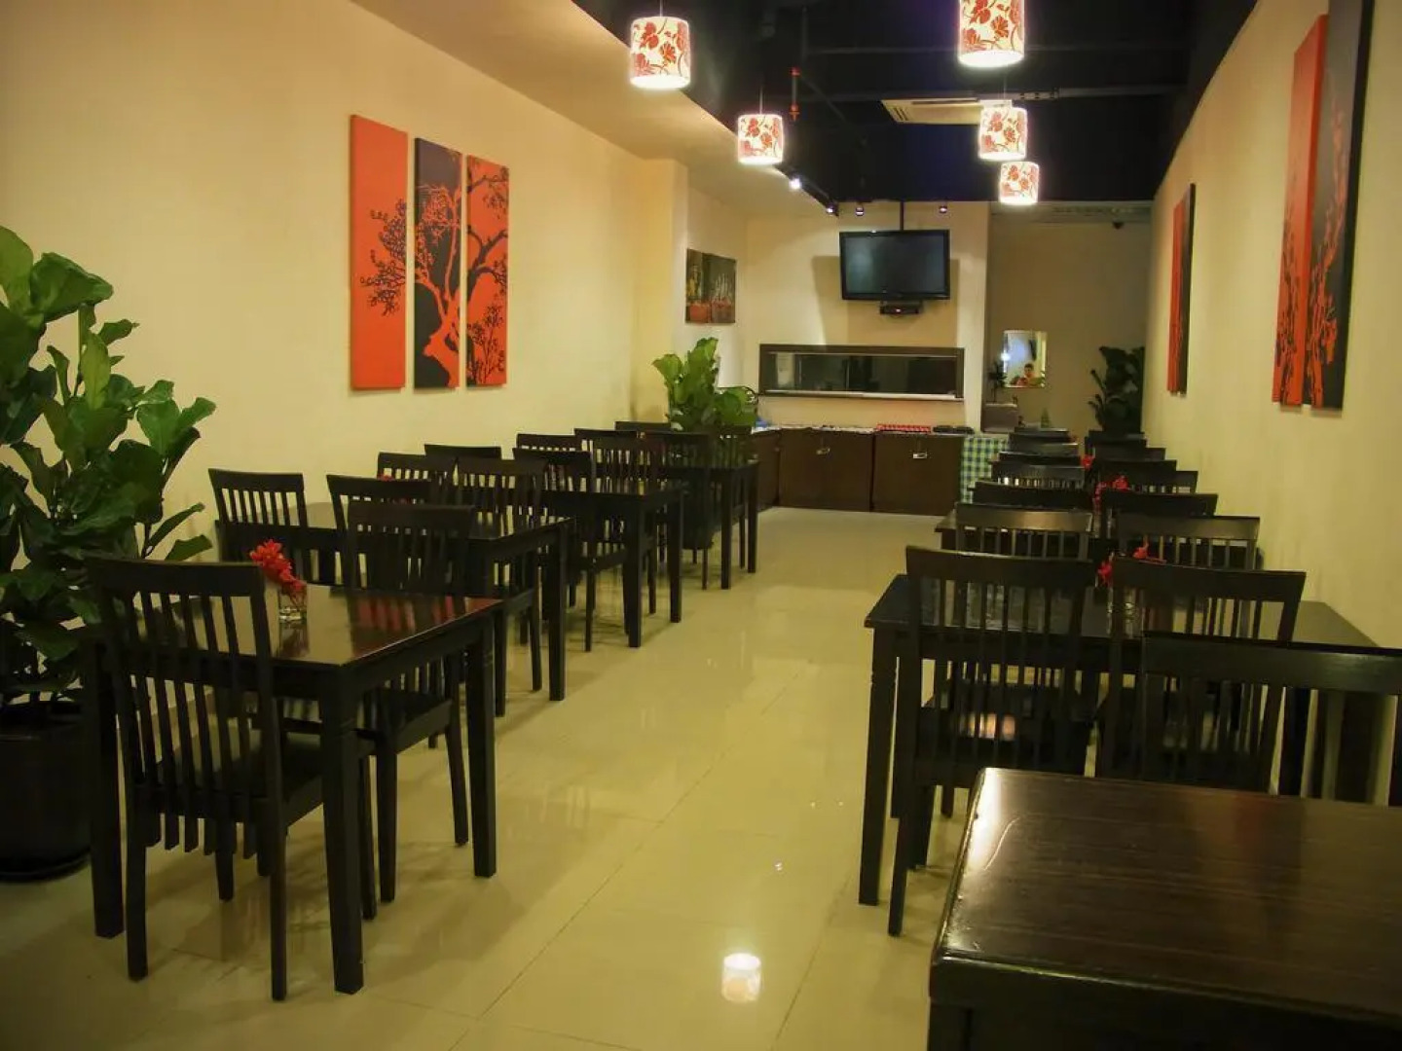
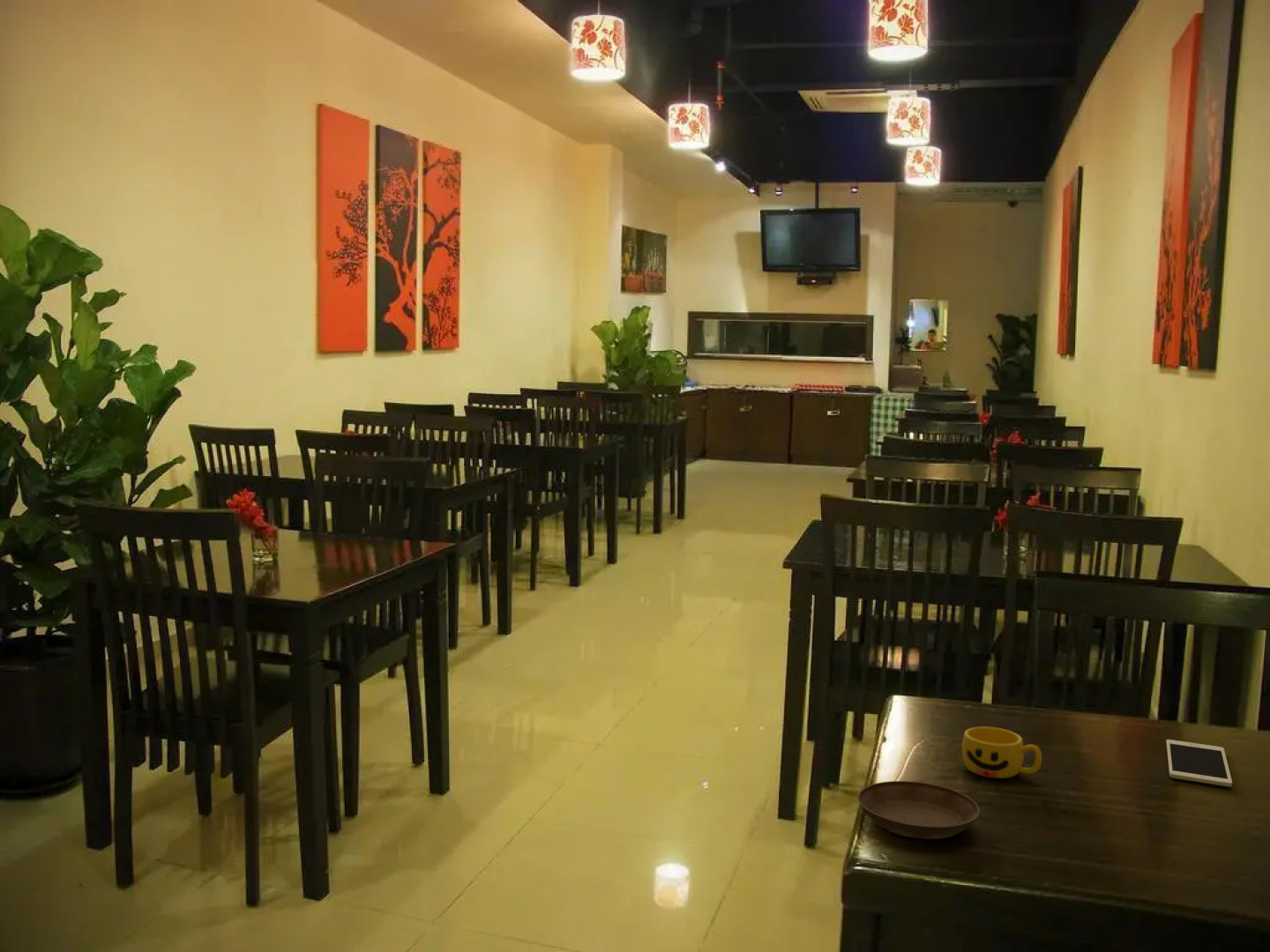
+ cup (1001, 755)
+ saucer (917, 812)
+ cell phone (1197, 762)
